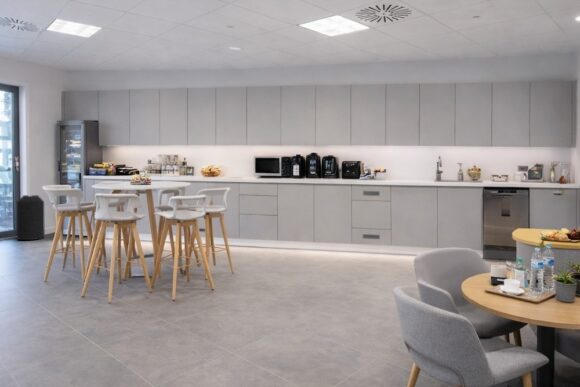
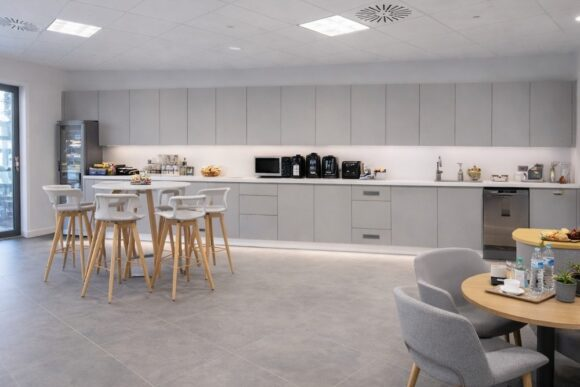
- trash can (30, 216)
